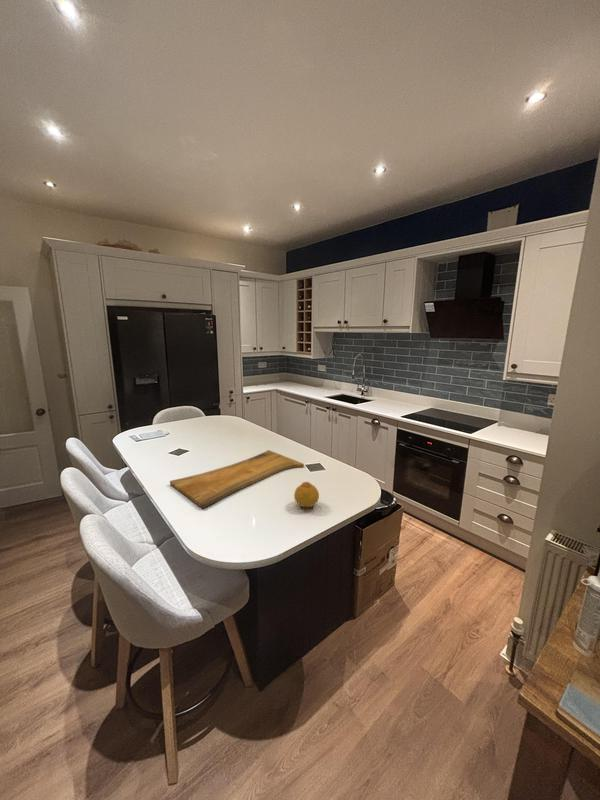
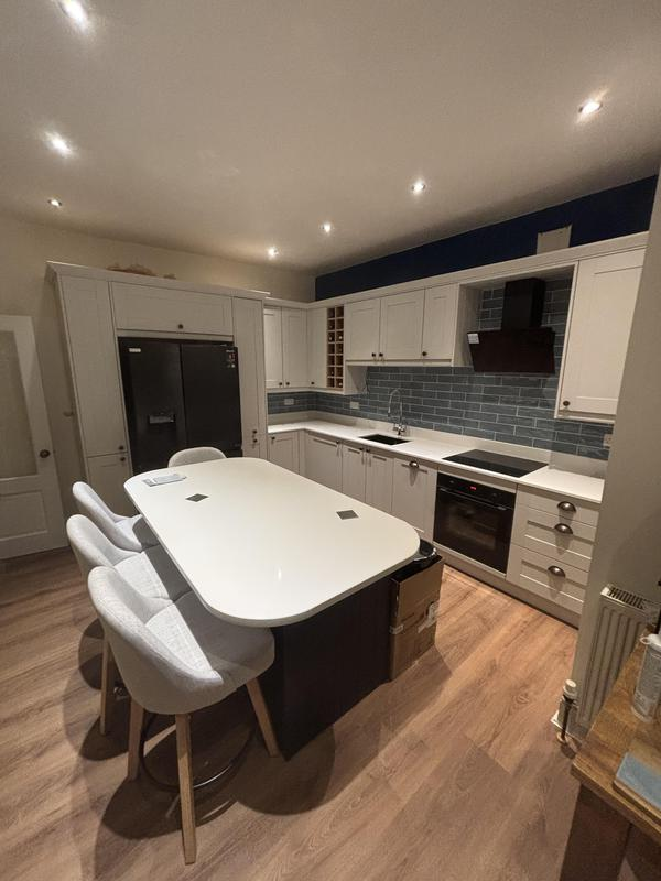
- fruit (306, 494)
- cutting board (241, 473)
